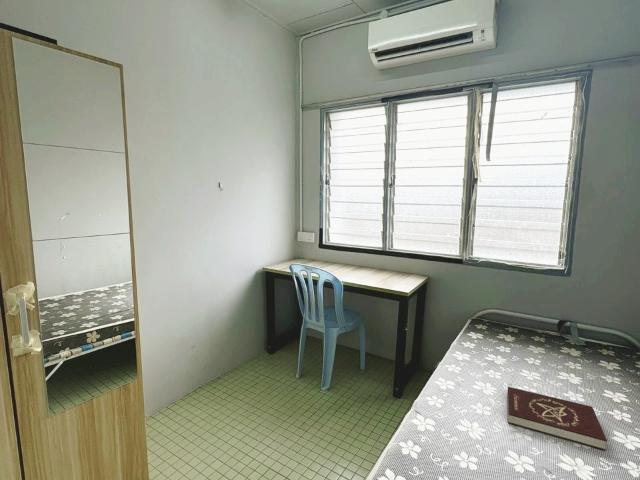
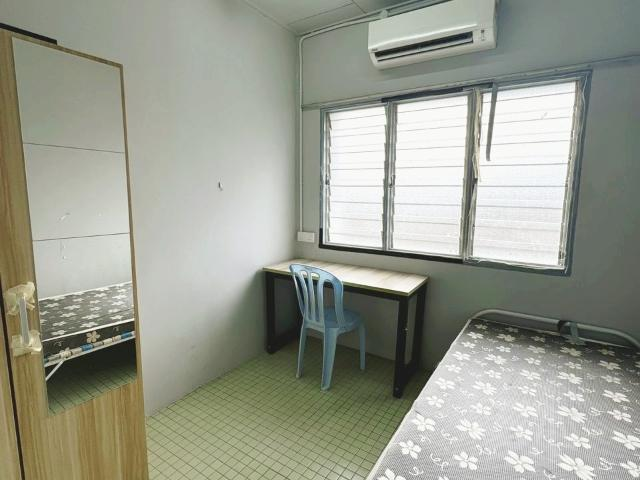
- book (550, 414)
